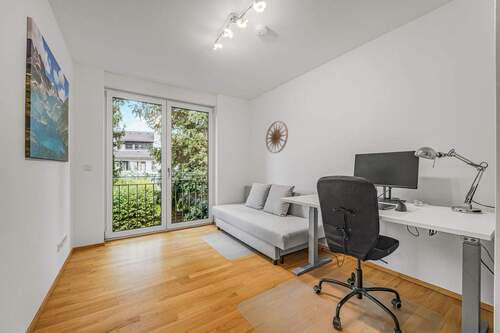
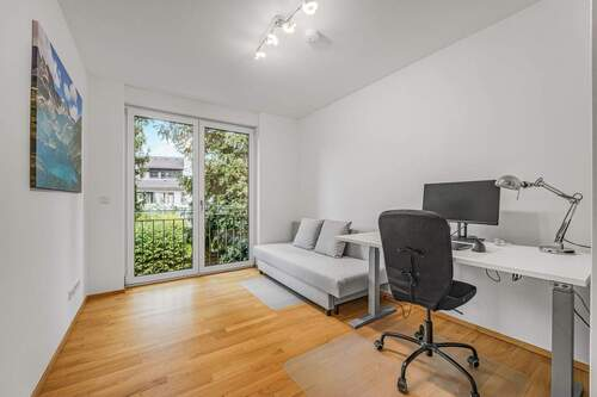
- wall art (276, 137)
